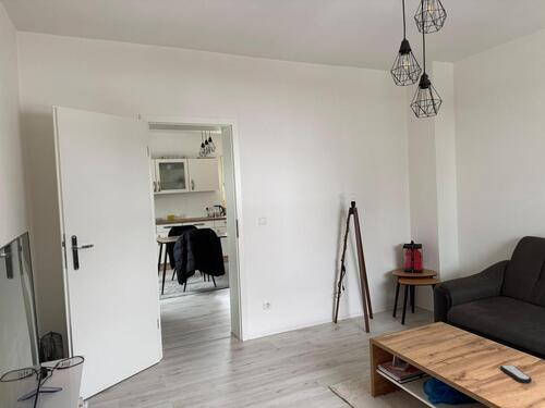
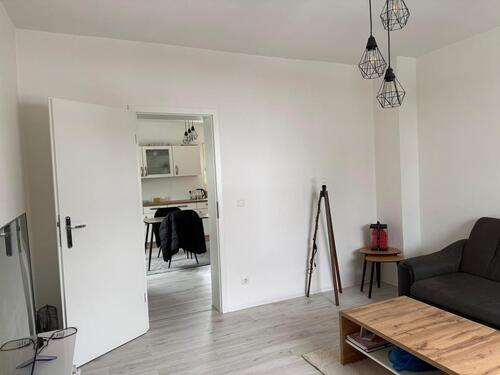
- remote control (516, 373)
